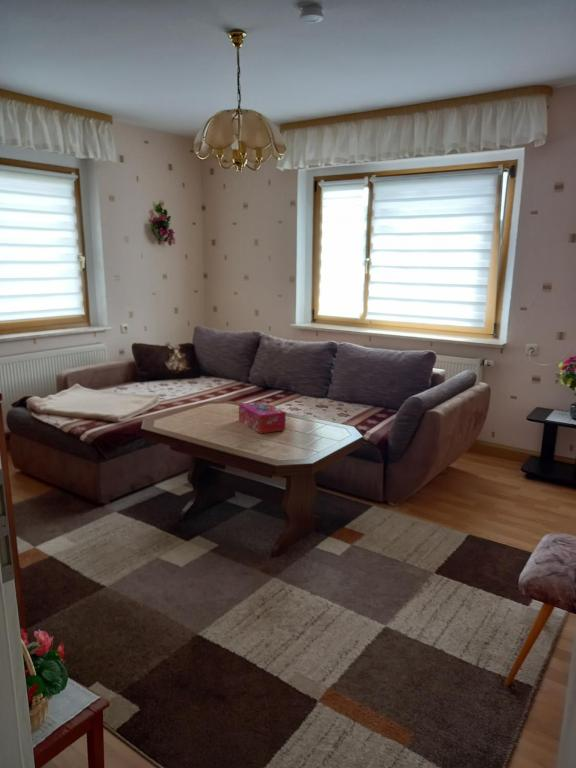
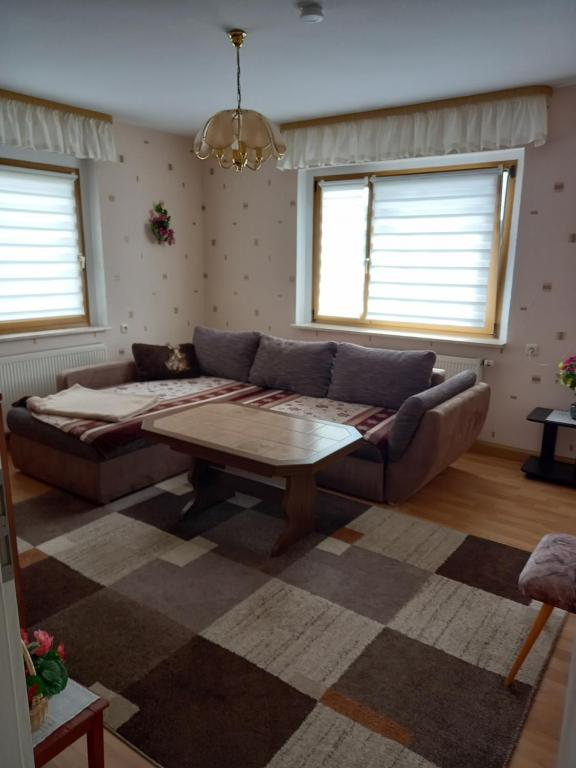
- tissue box (261, 416)
